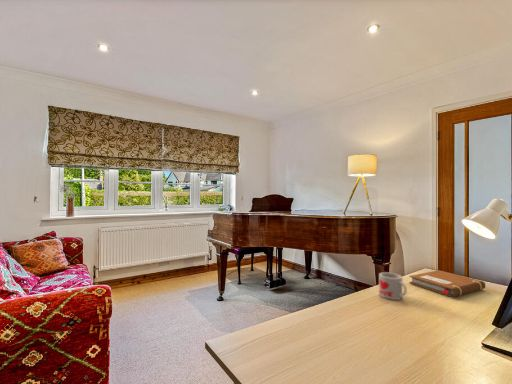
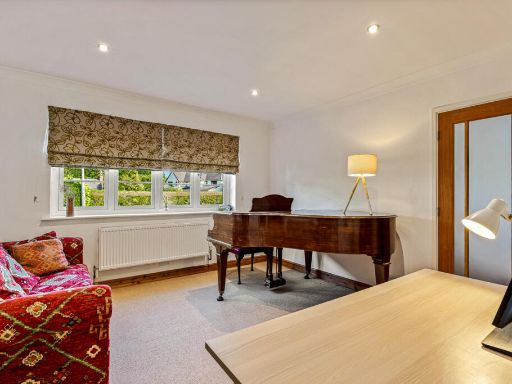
- mug (393, 286)
- notebook (445, 282)
